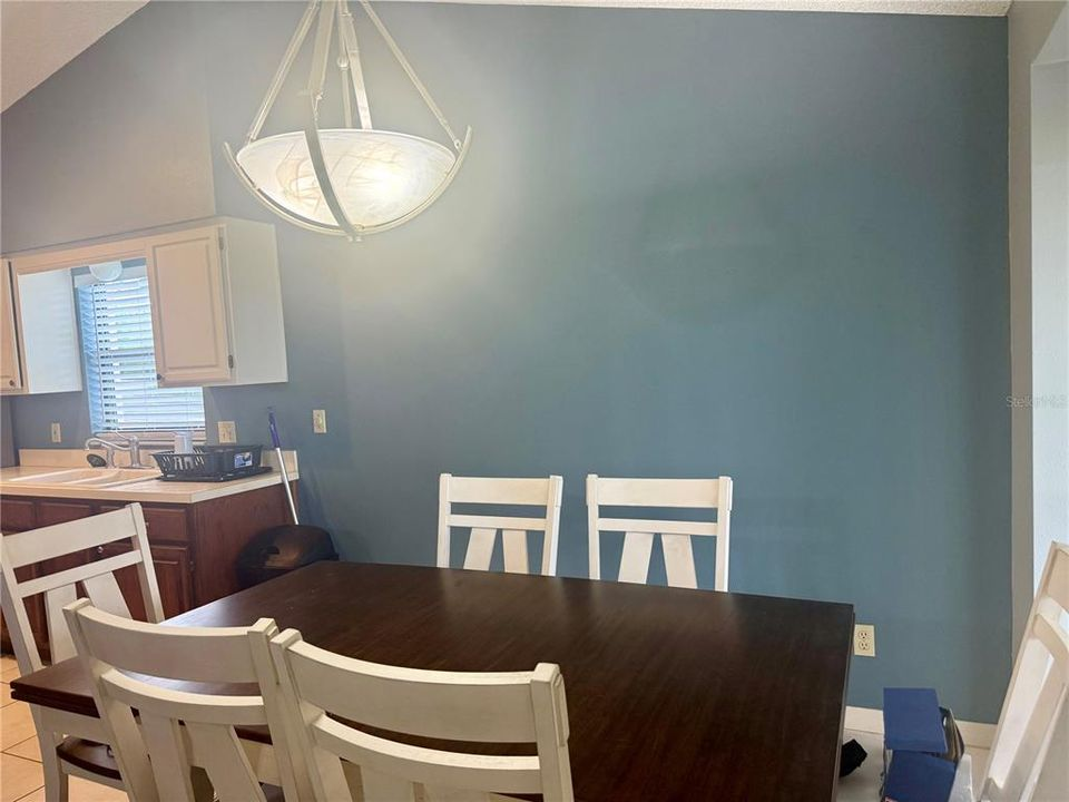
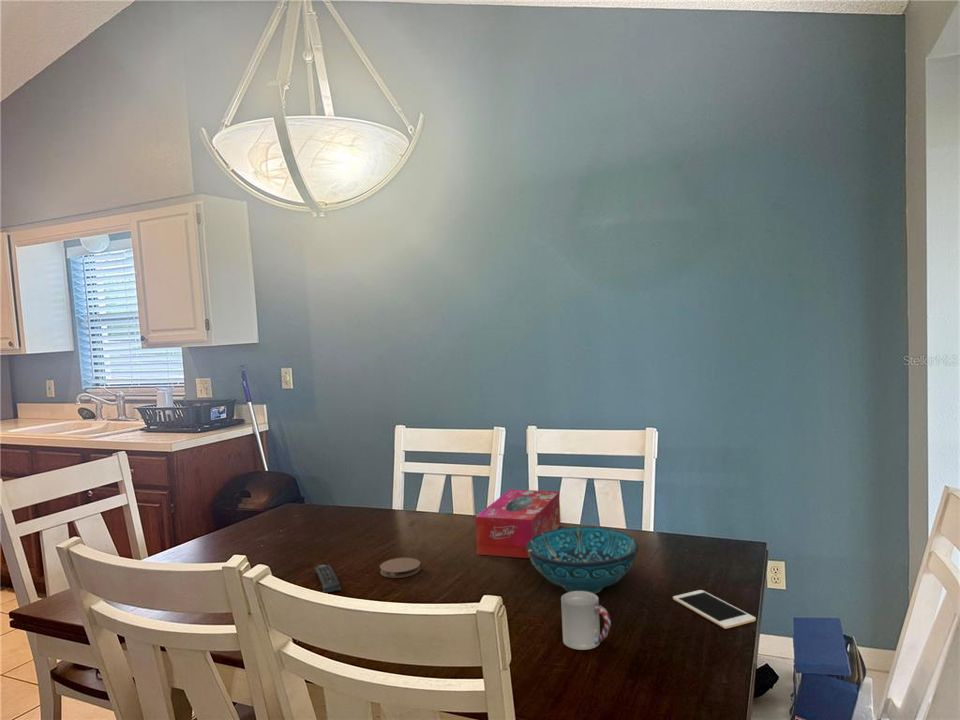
+ cup (587, 621)
+ coaster (400, 567)
+ remote control (326, 576)
+ cell phone (712, 608)
+ tissue box (520, 521)
+ decorative bowl (582, 565)
